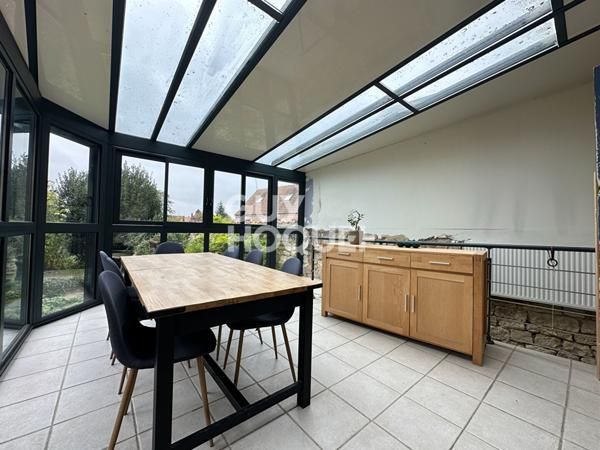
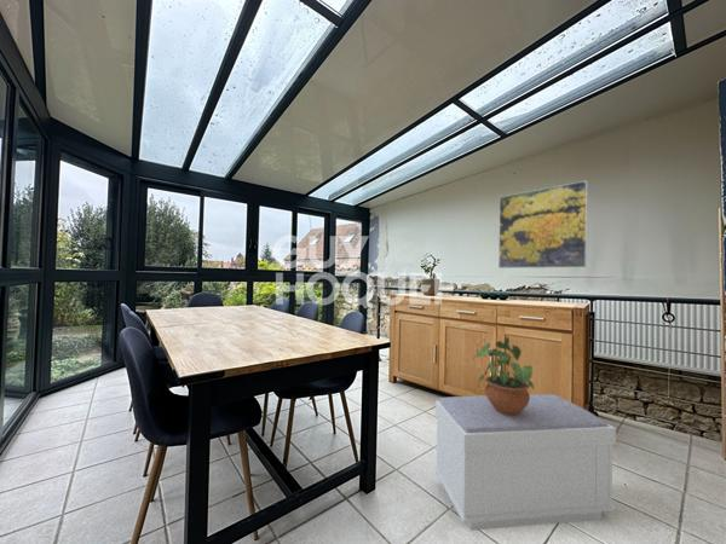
+ bench (517, 452)
+ potted plant (506, 372)
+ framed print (538, 228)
